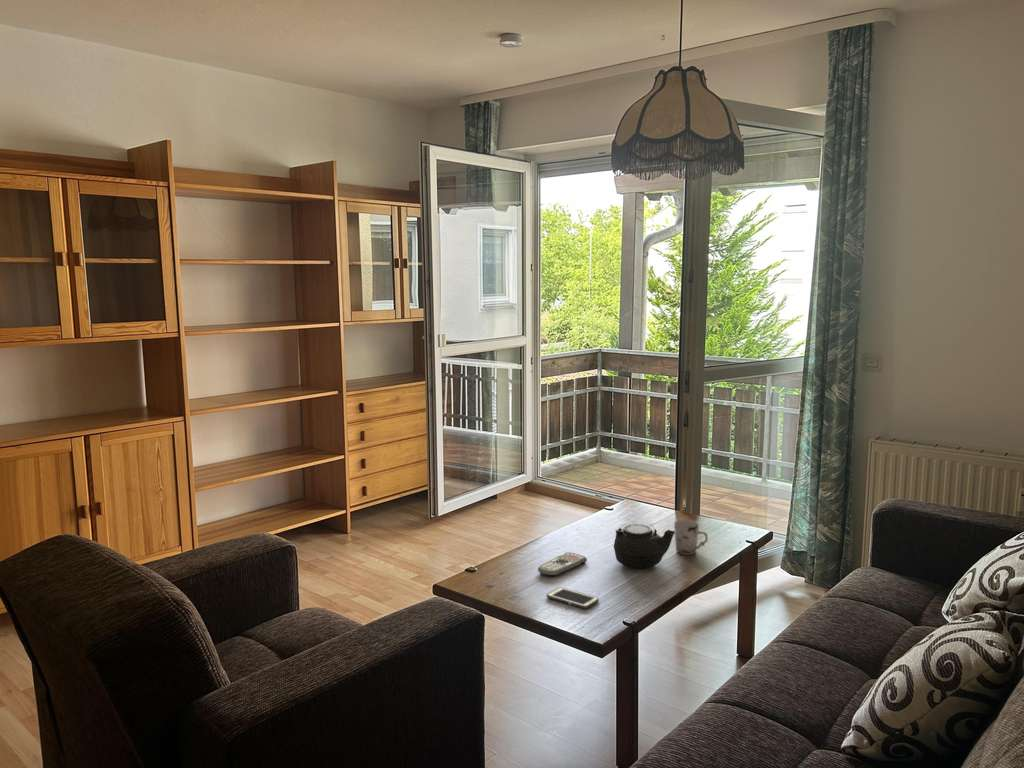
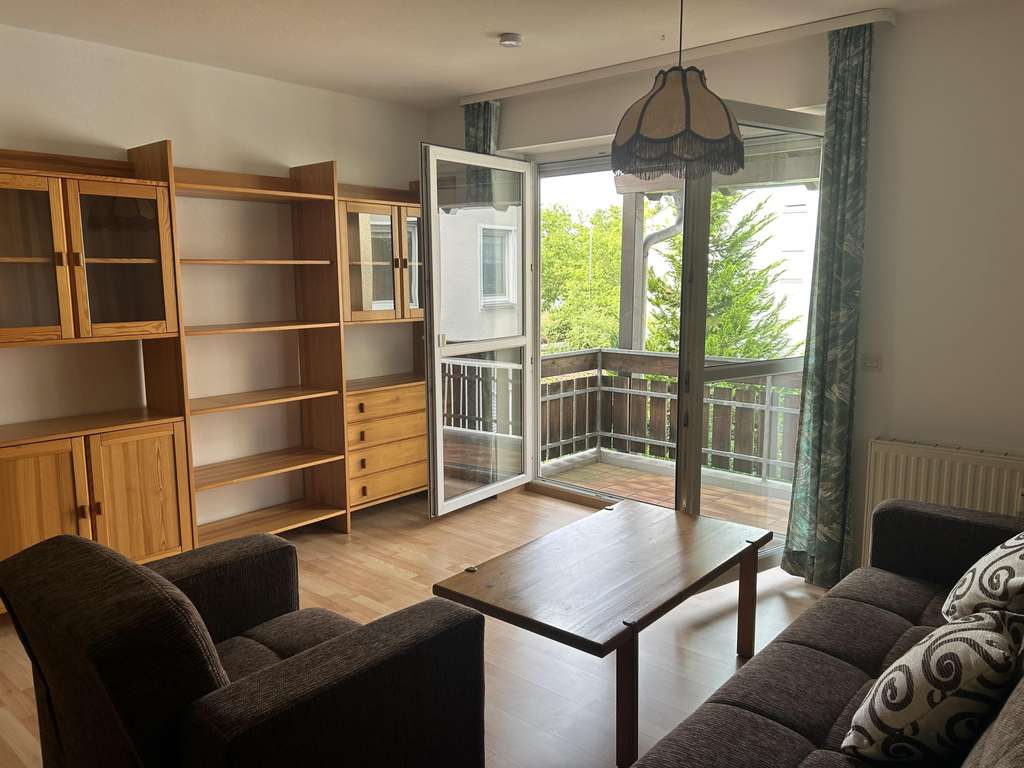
- remote control (561, 564)
- cup (690, 538)
- cell phone (572, 597)
- teapot (643, 546)
